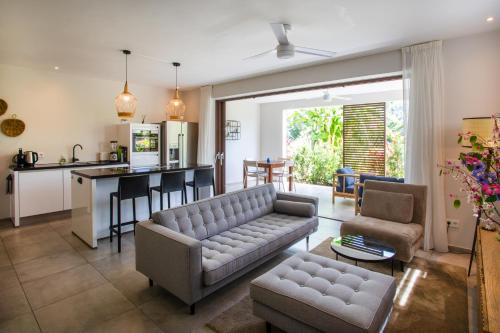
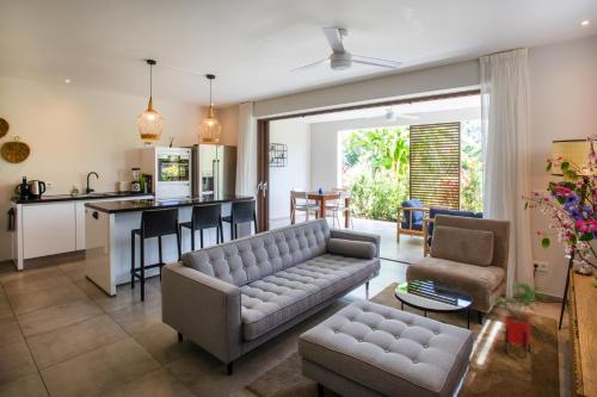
+ house plant (517, 316)
